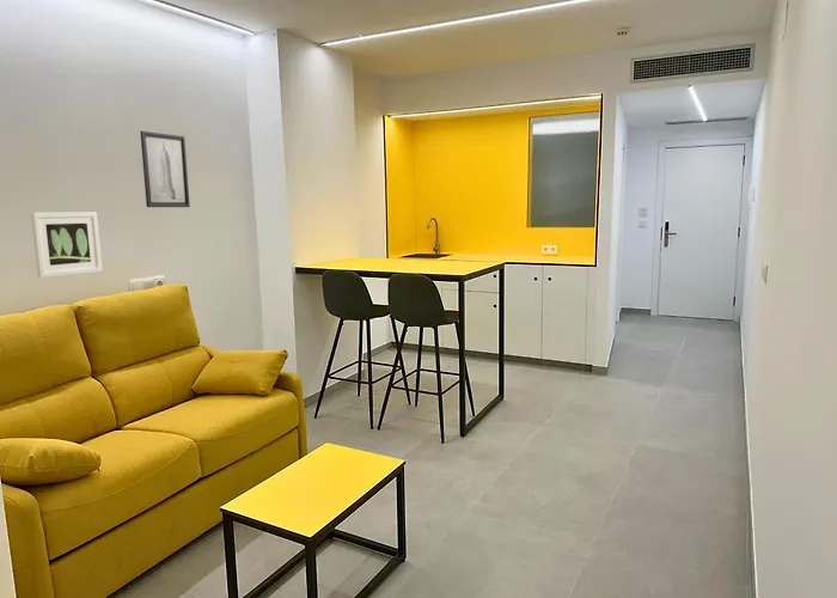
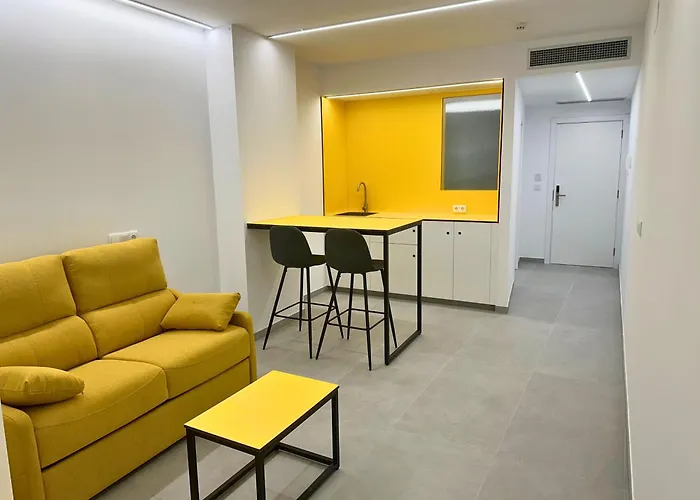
- wall art (165, 170)
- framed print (68, 243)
